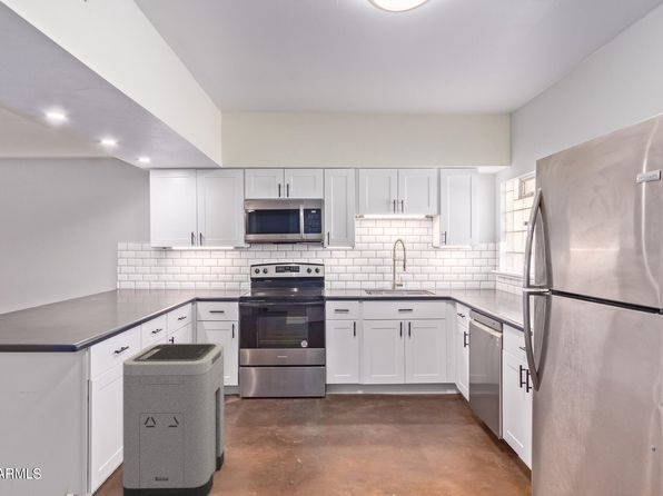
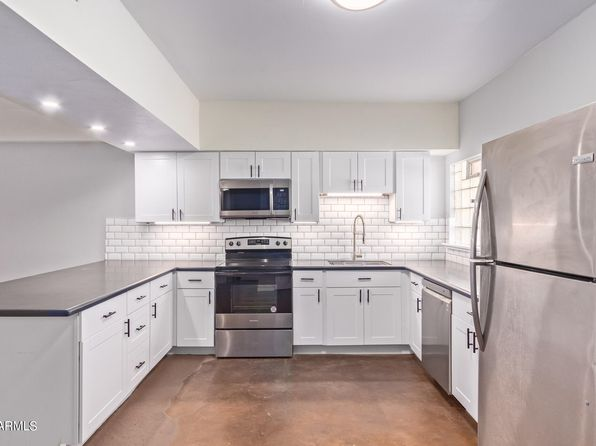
- trash can (177, 415)
